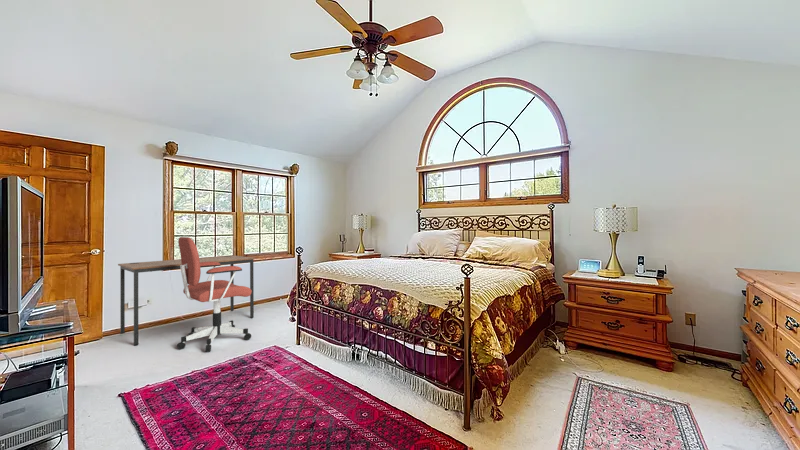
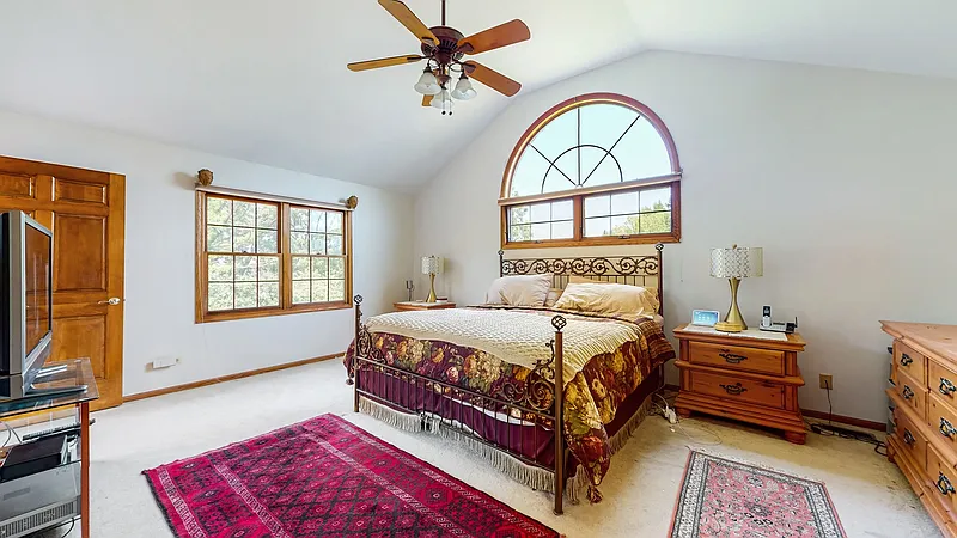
- desk (180, 268)
- office chair (212, 288)
